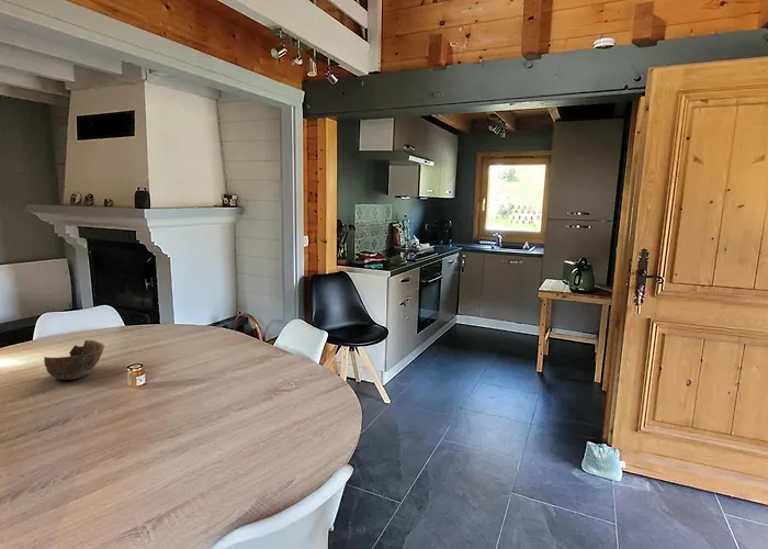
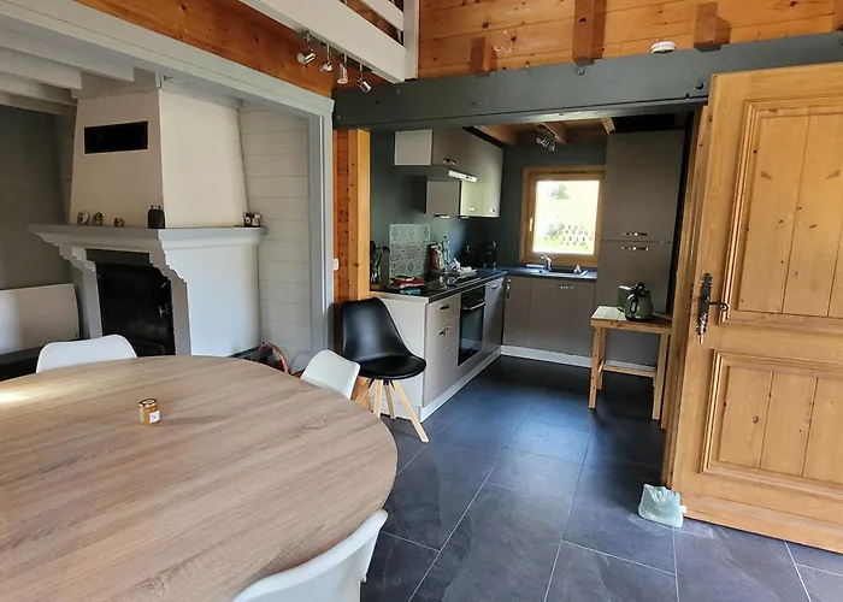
- bowl (76, 361)
